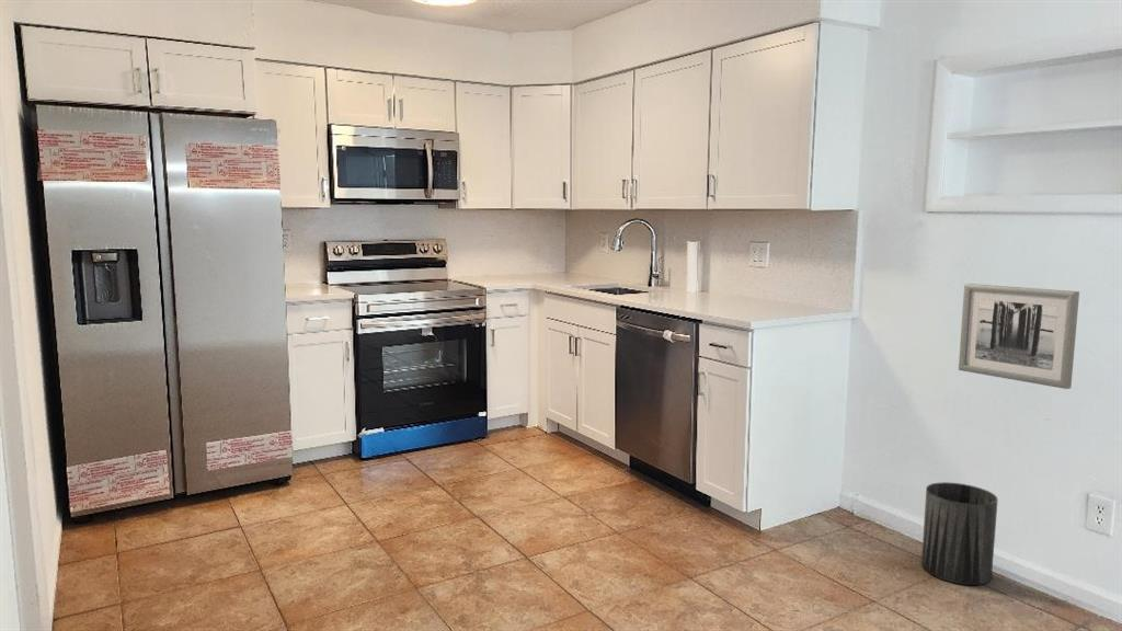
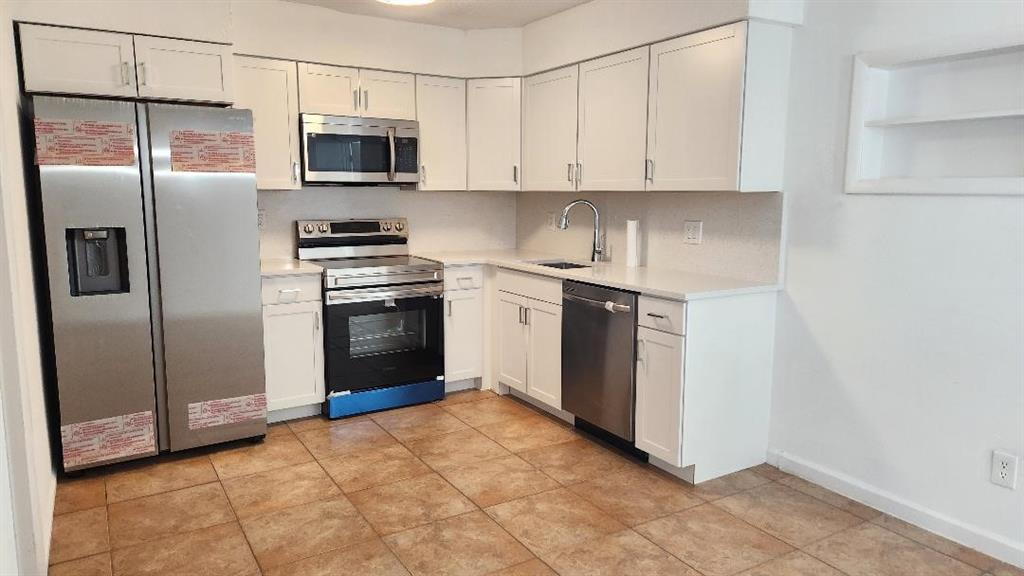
- wall art (1015, 333)
- trash can (958, 531)
